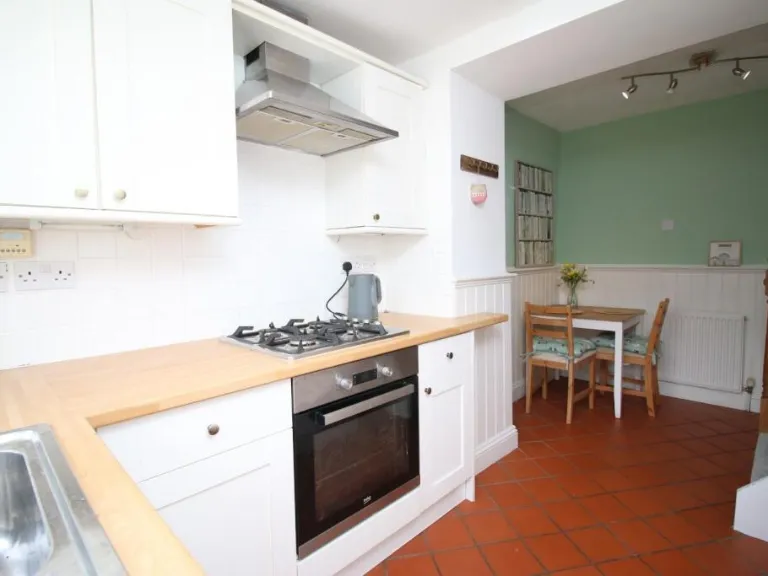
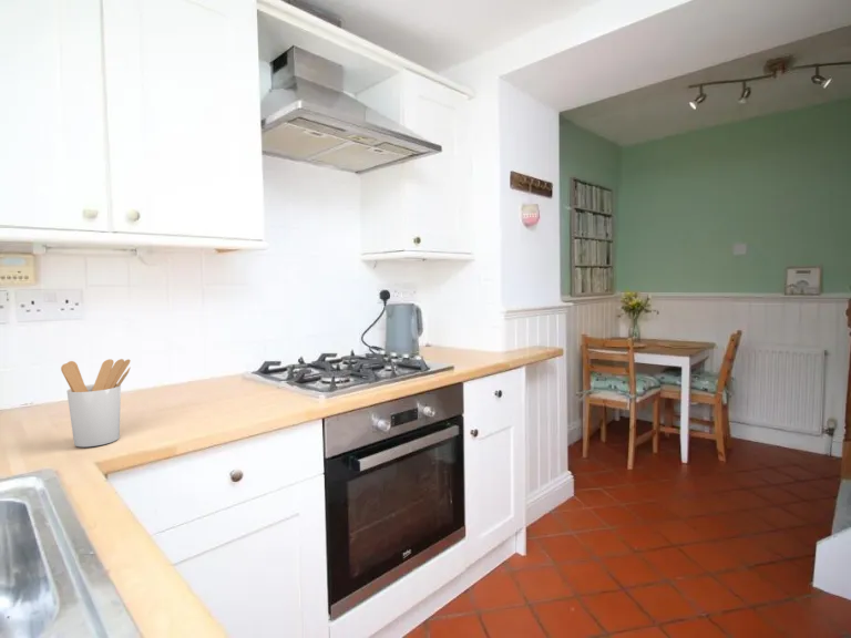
+ utensil holder (102, 398)
